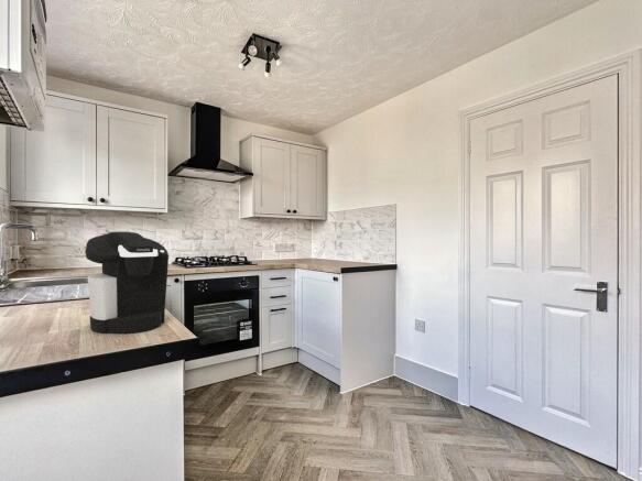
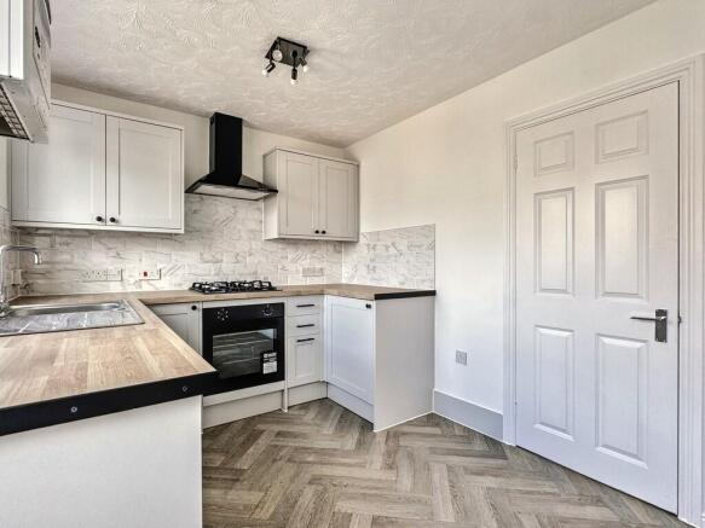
- coffee maker (130, 277)
